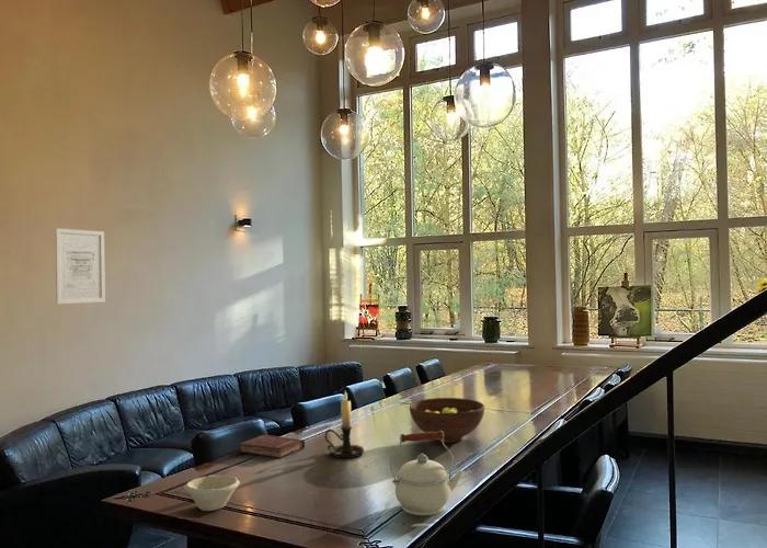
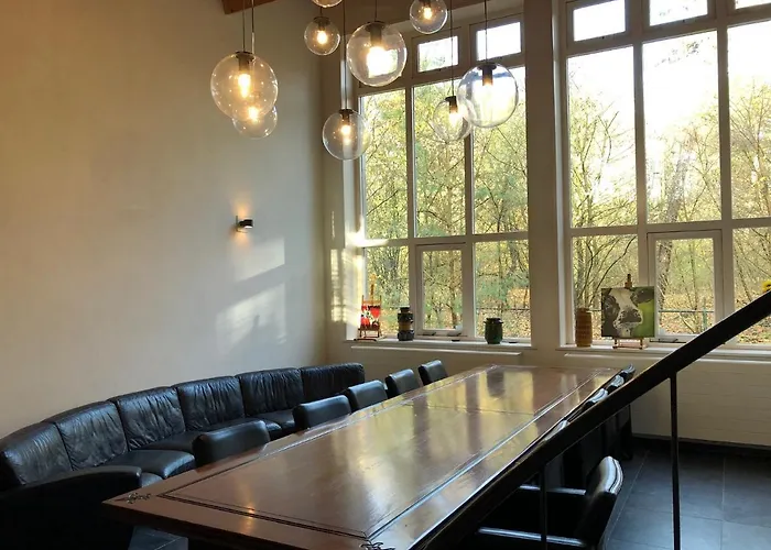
- fruit bowl (447, 422)
- kettle (426, 469)
- wall art (81, 266)
- bowl (213, 493)
- hardback book (272, 445)
- candle holder (342, 422)
